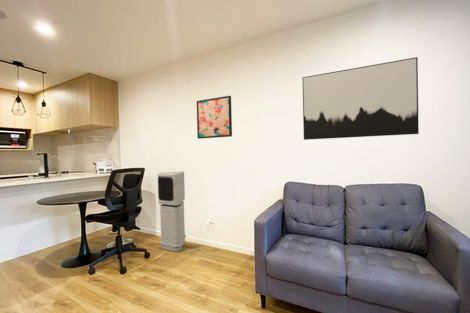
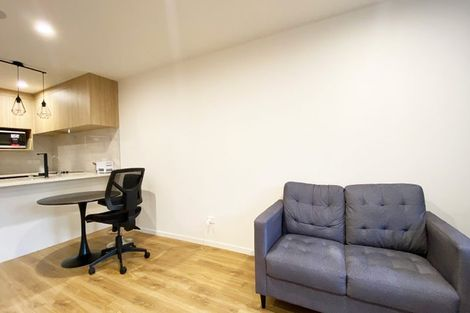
- air purifier (175, 208)
- wall art (354, 102)
- wall art (213, 118)
